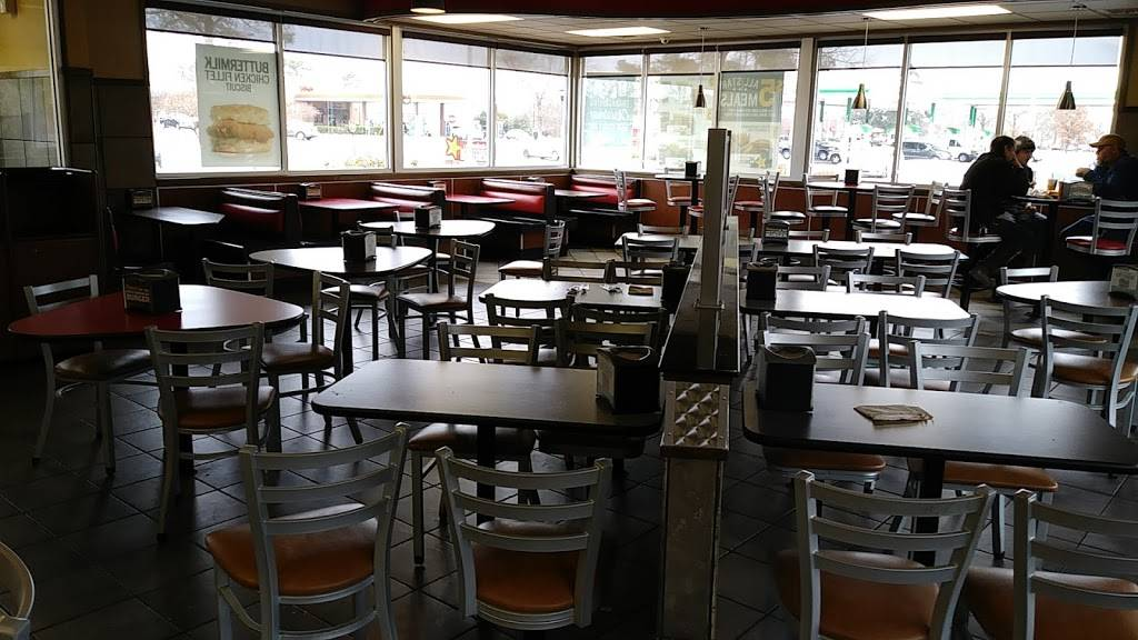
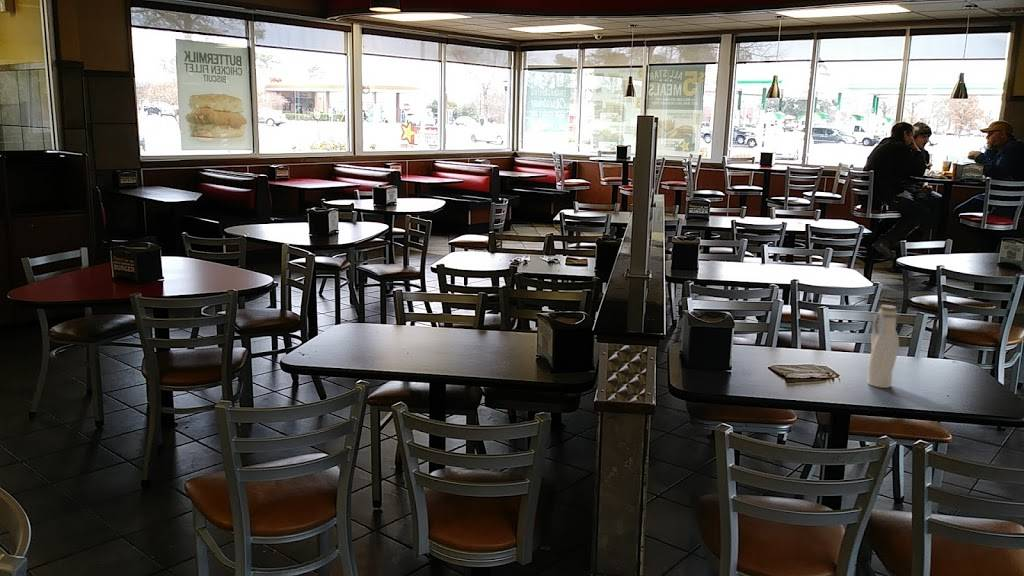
+ water bottle (883, 346)
